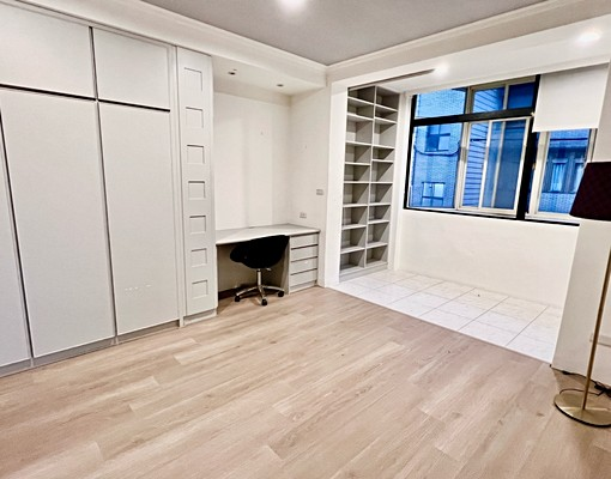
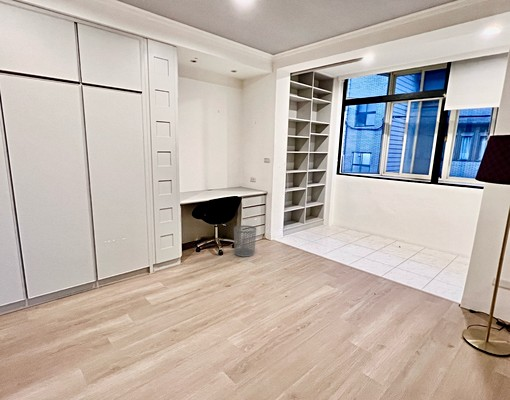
+ waste bin (244, 240)
